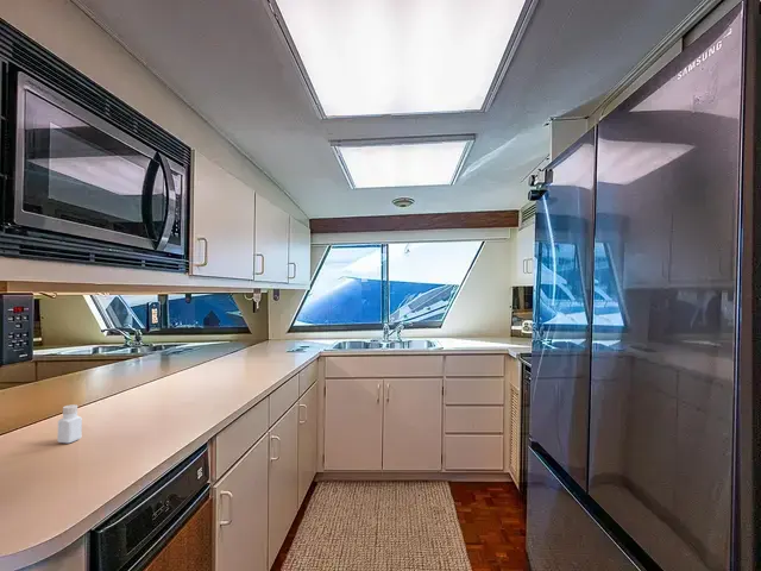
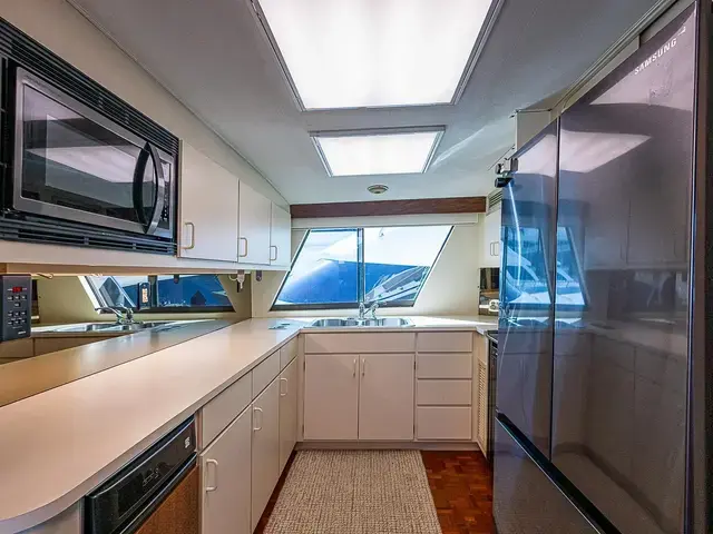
- pepper shaker (69, 423)
